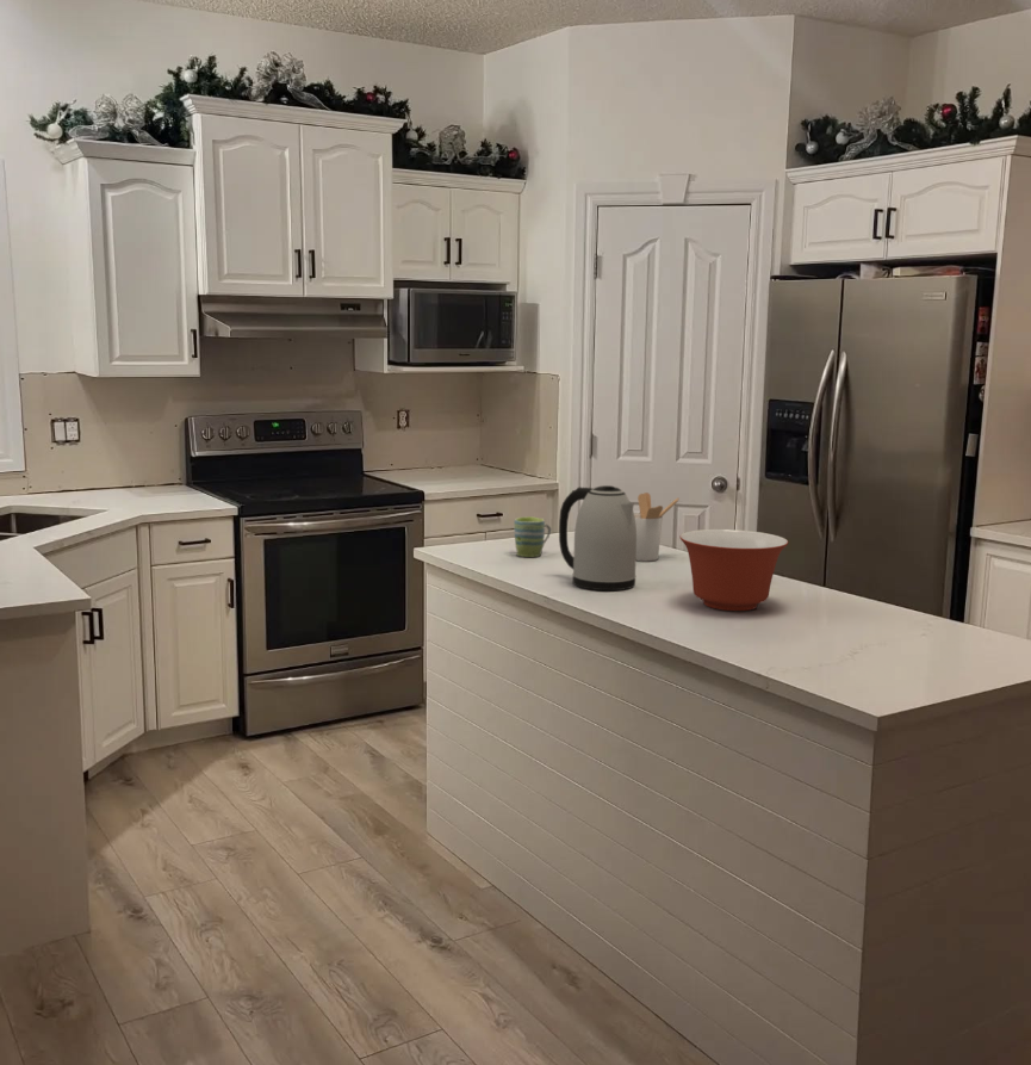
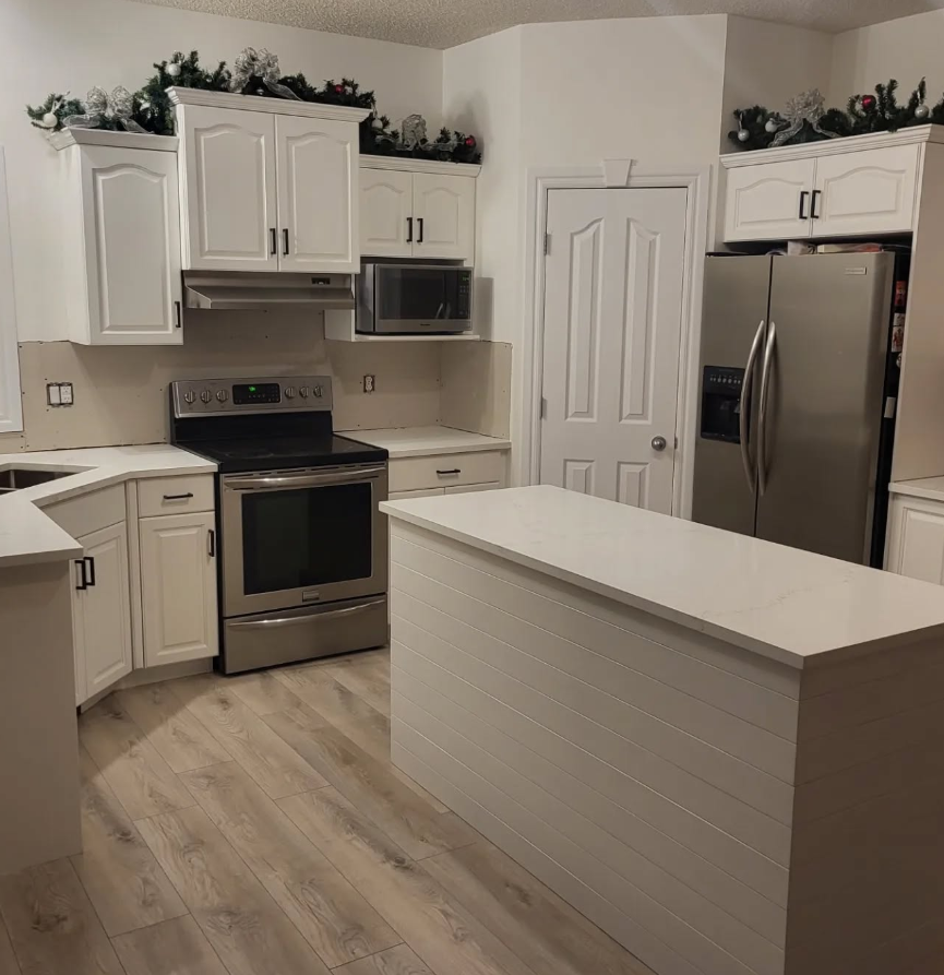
- mixing bowl (732, 571)
- mug (533, 535)
- kettle (595, 533)
- utensil holder (653, 526)
